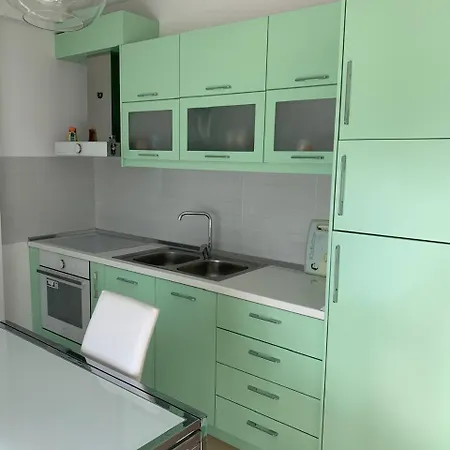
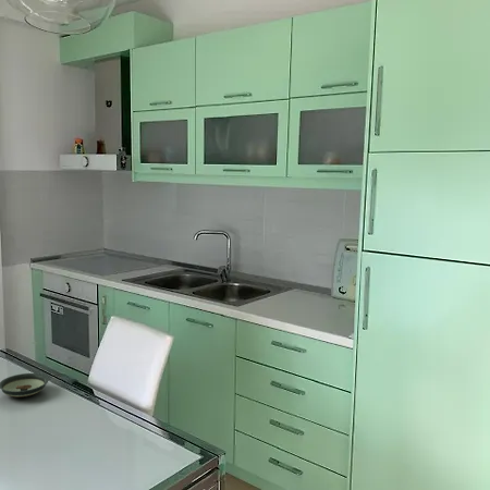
+ saucer (24, 387)
